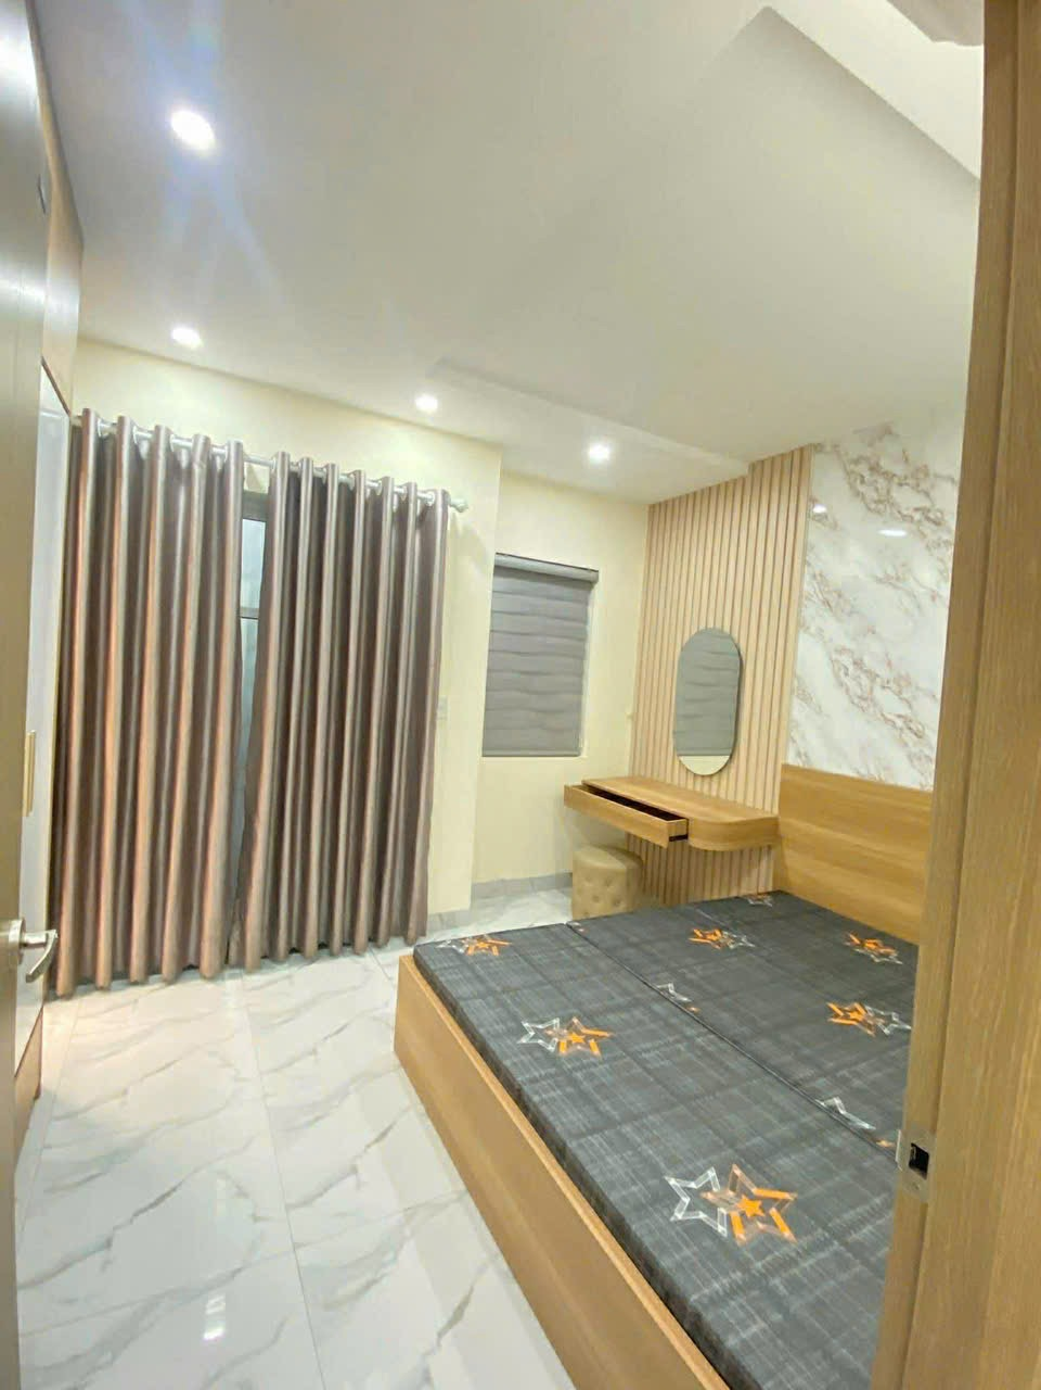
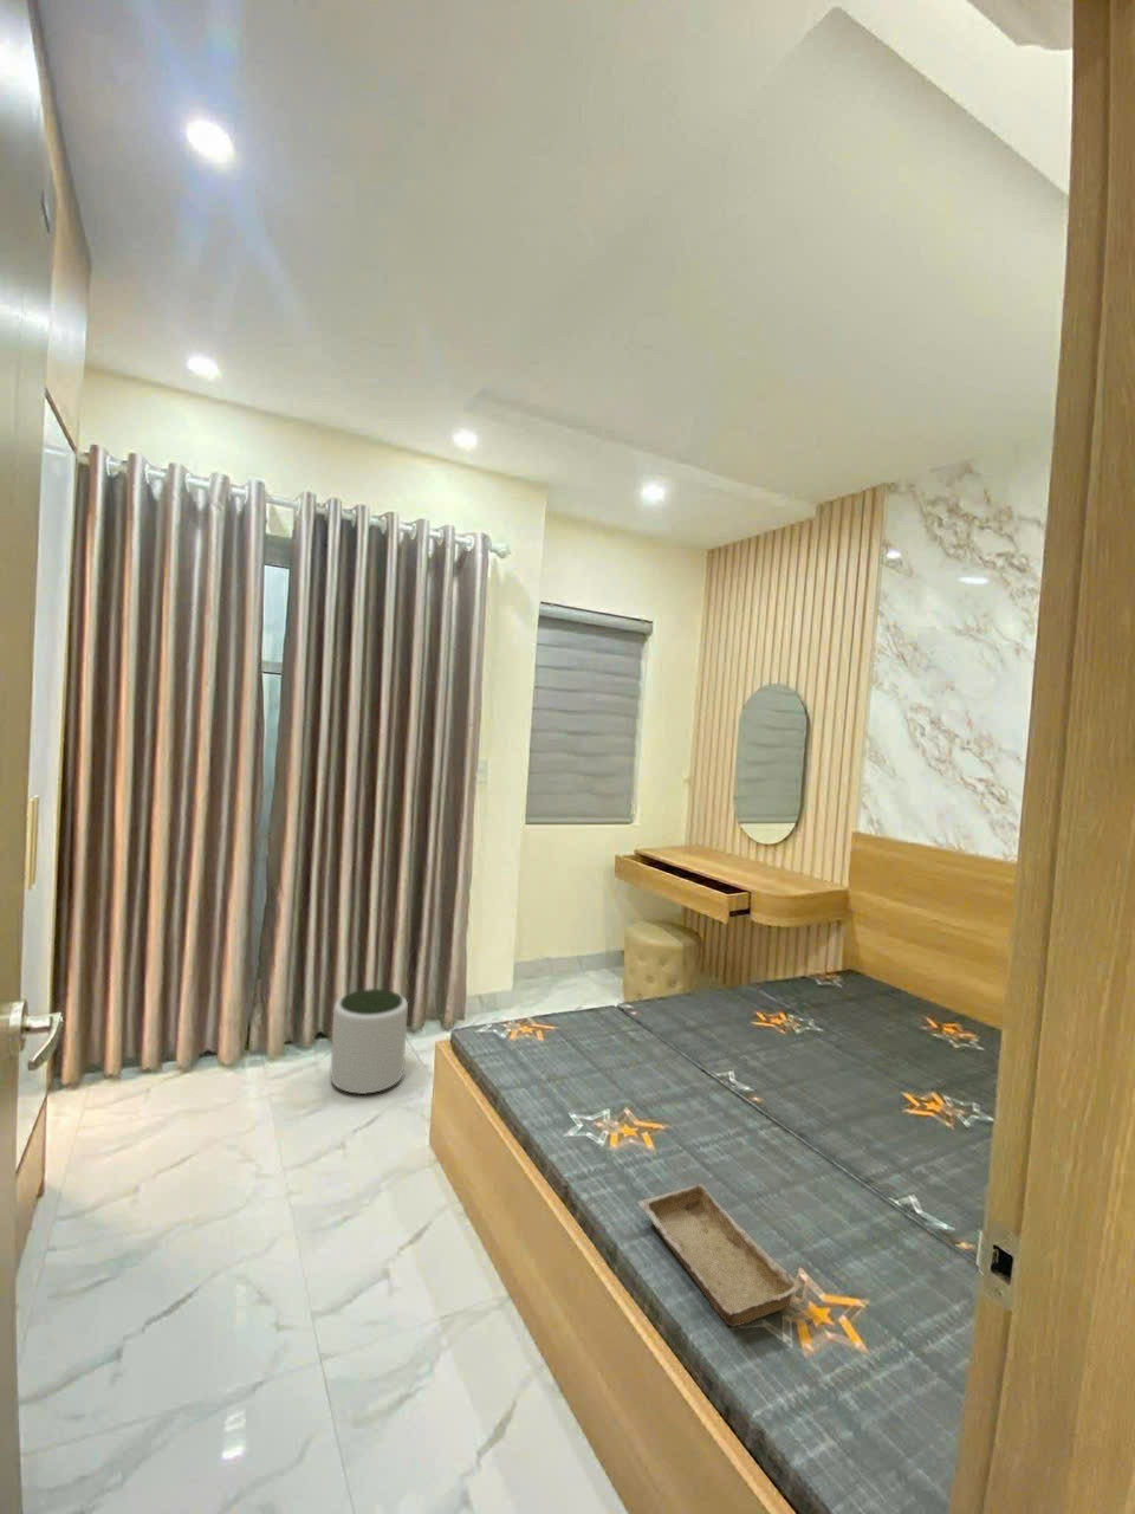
+ plant pot (368, 1038)
+ tray (713, 1249)
